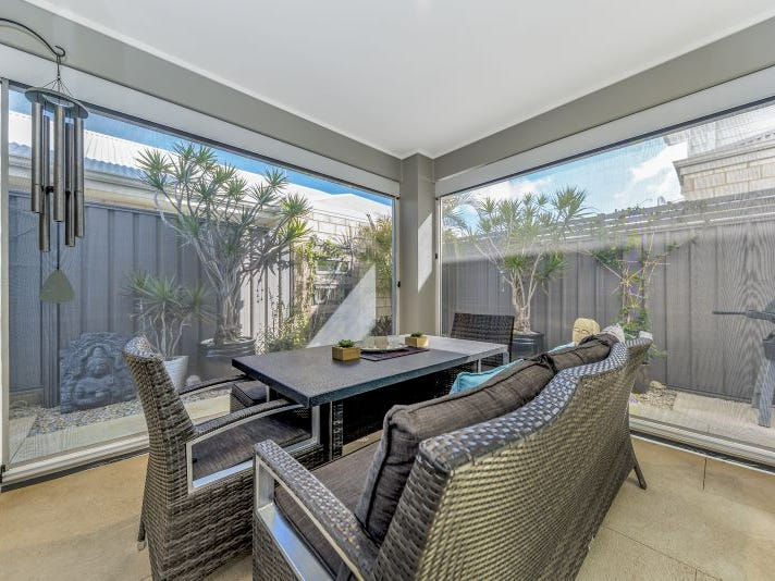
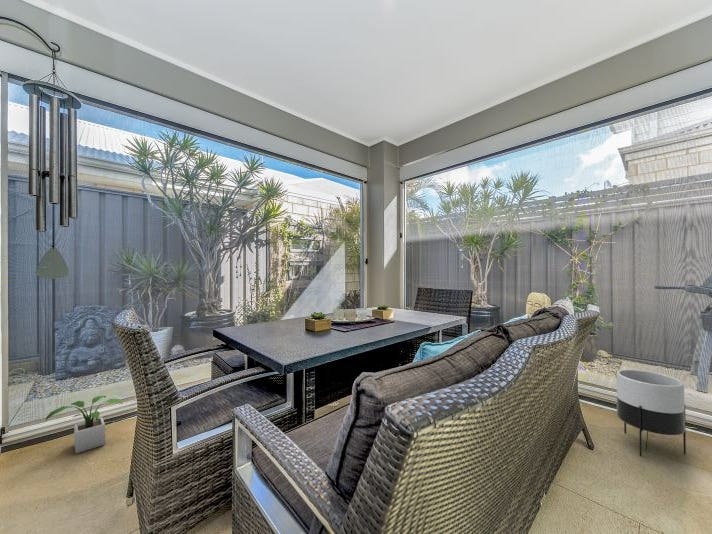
+ planter (649, 412)
+ potted plant (85, 422)
